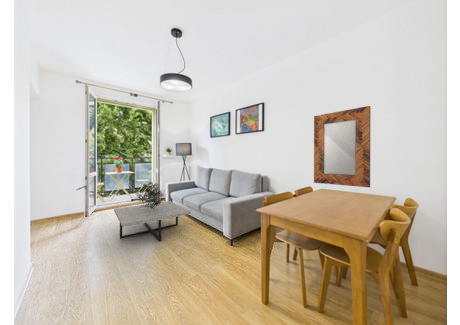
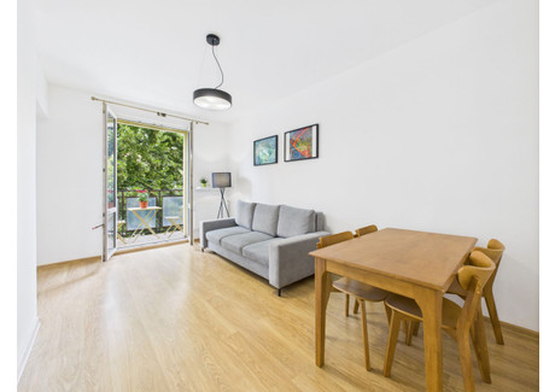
- coffee table (151, 220)
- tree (148, 196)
- home mirror (339, 148)
